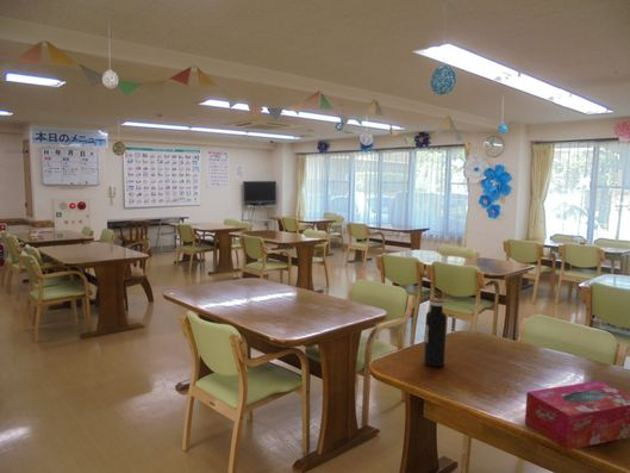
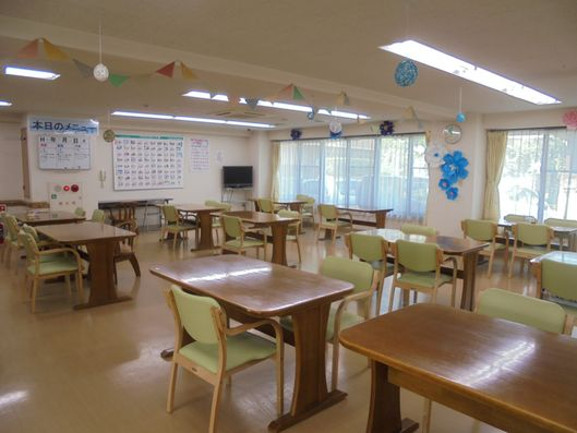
- water bottle (435, 331)
- tissue box (584, 412)
